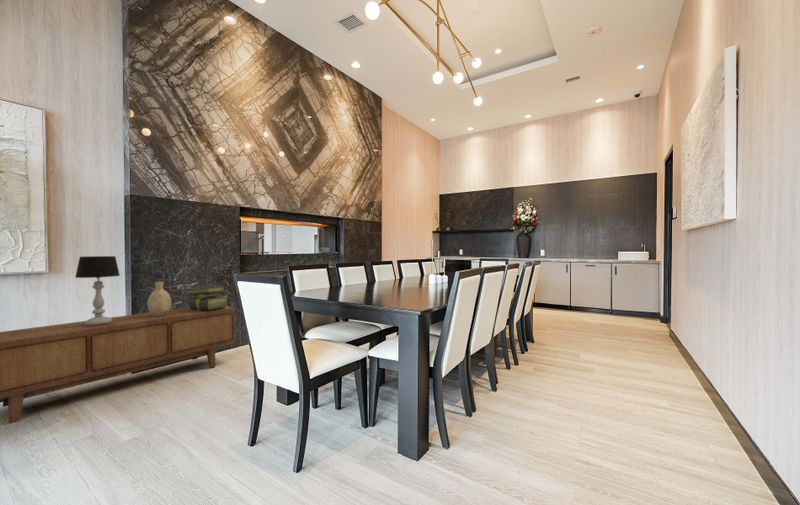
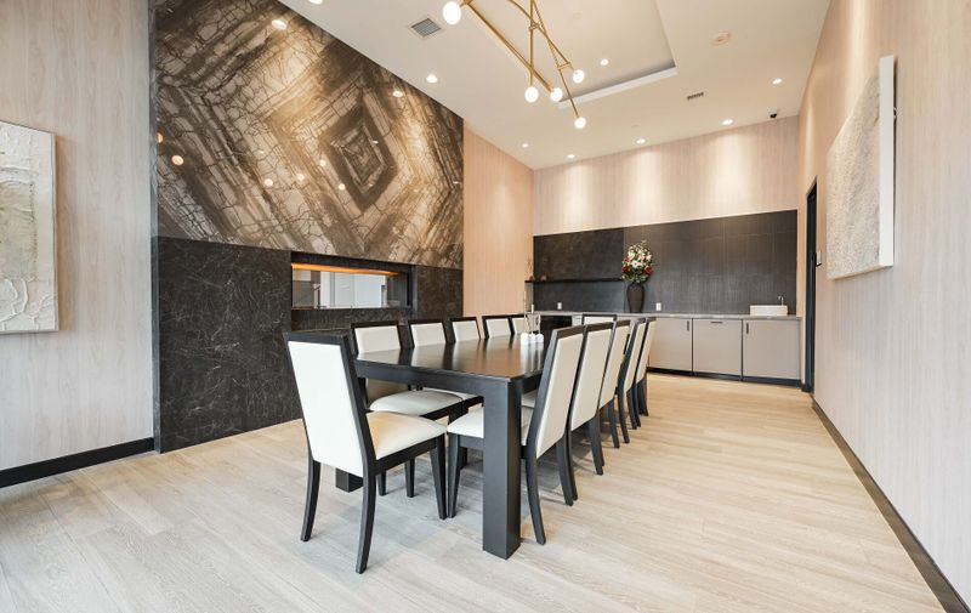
- decorative vase (158, 298)
- table lamp (98, 290)
- stack of books (207, 297)
- sideboard (124, 351)
